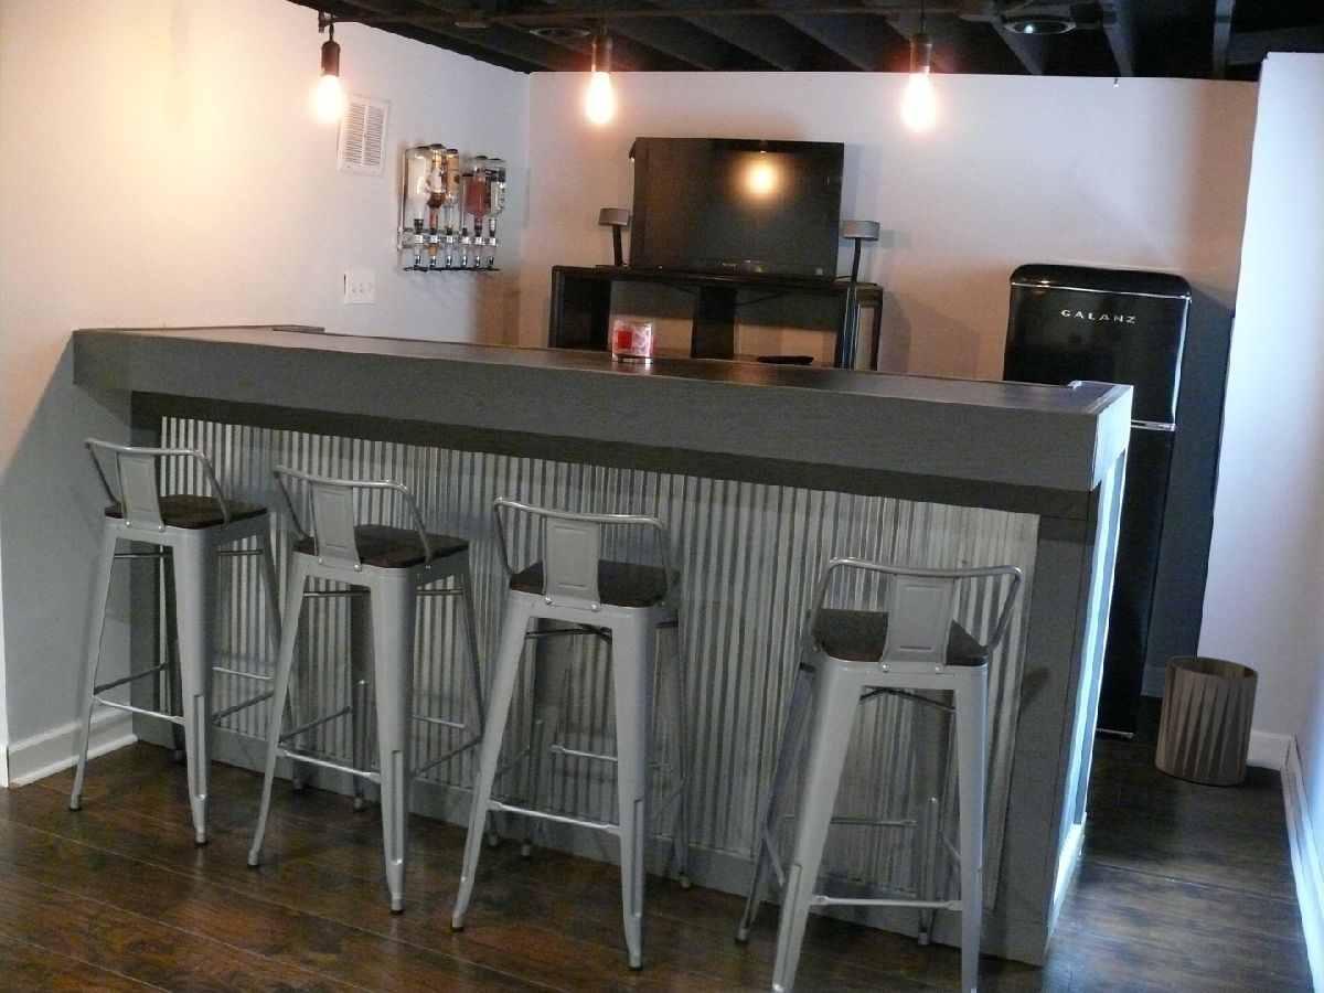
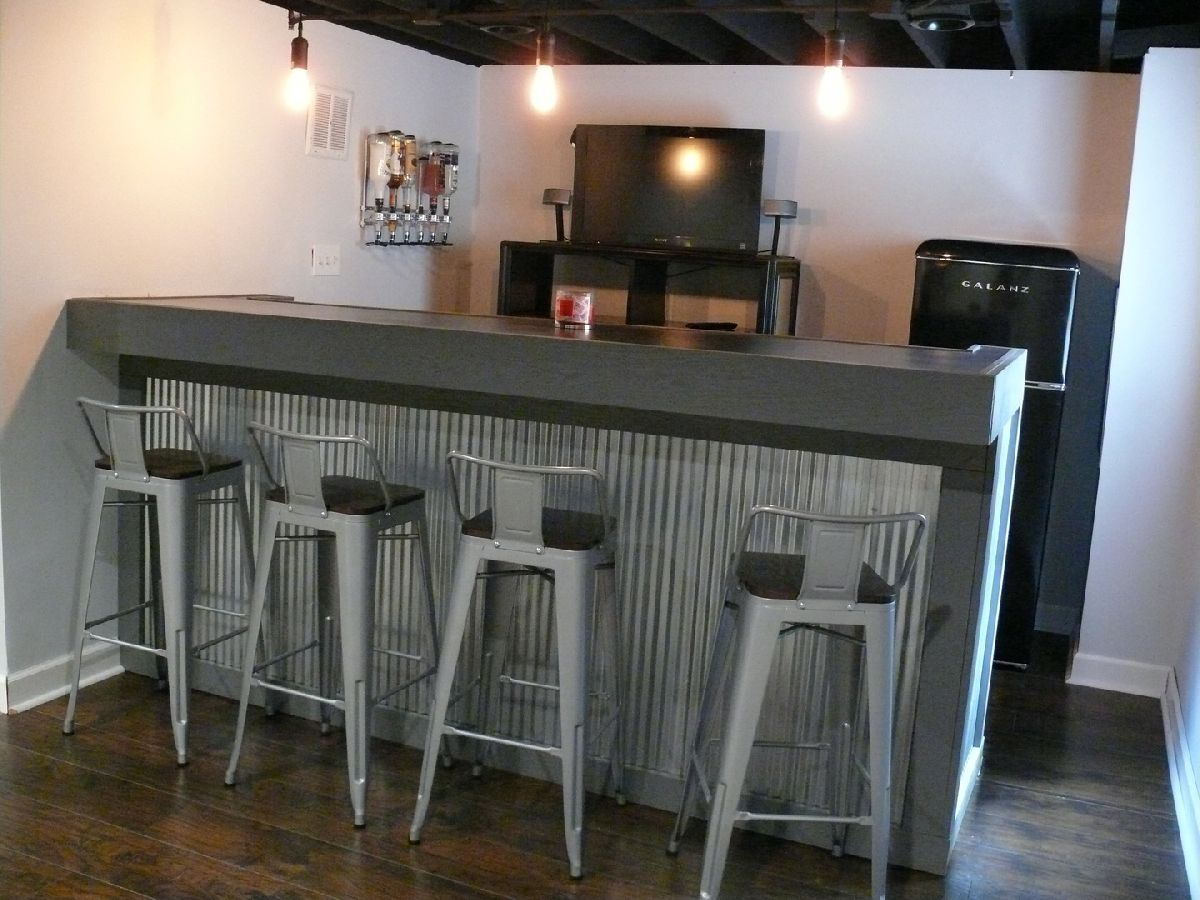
- trash can (1206, 718)
